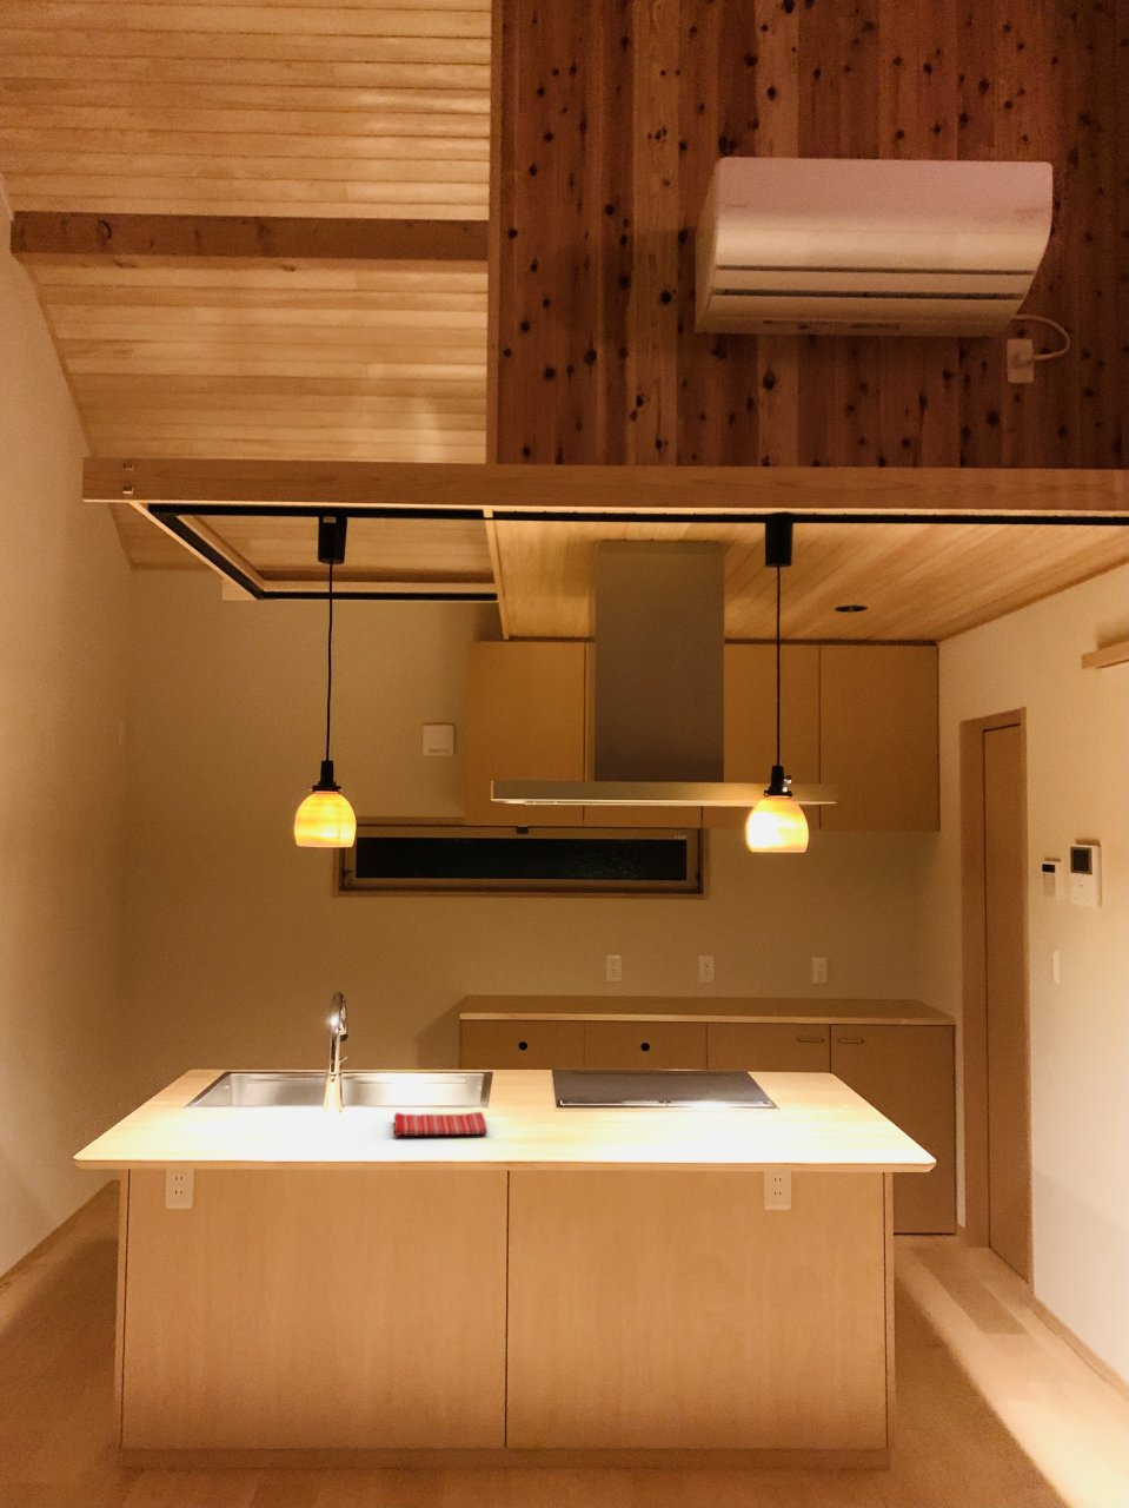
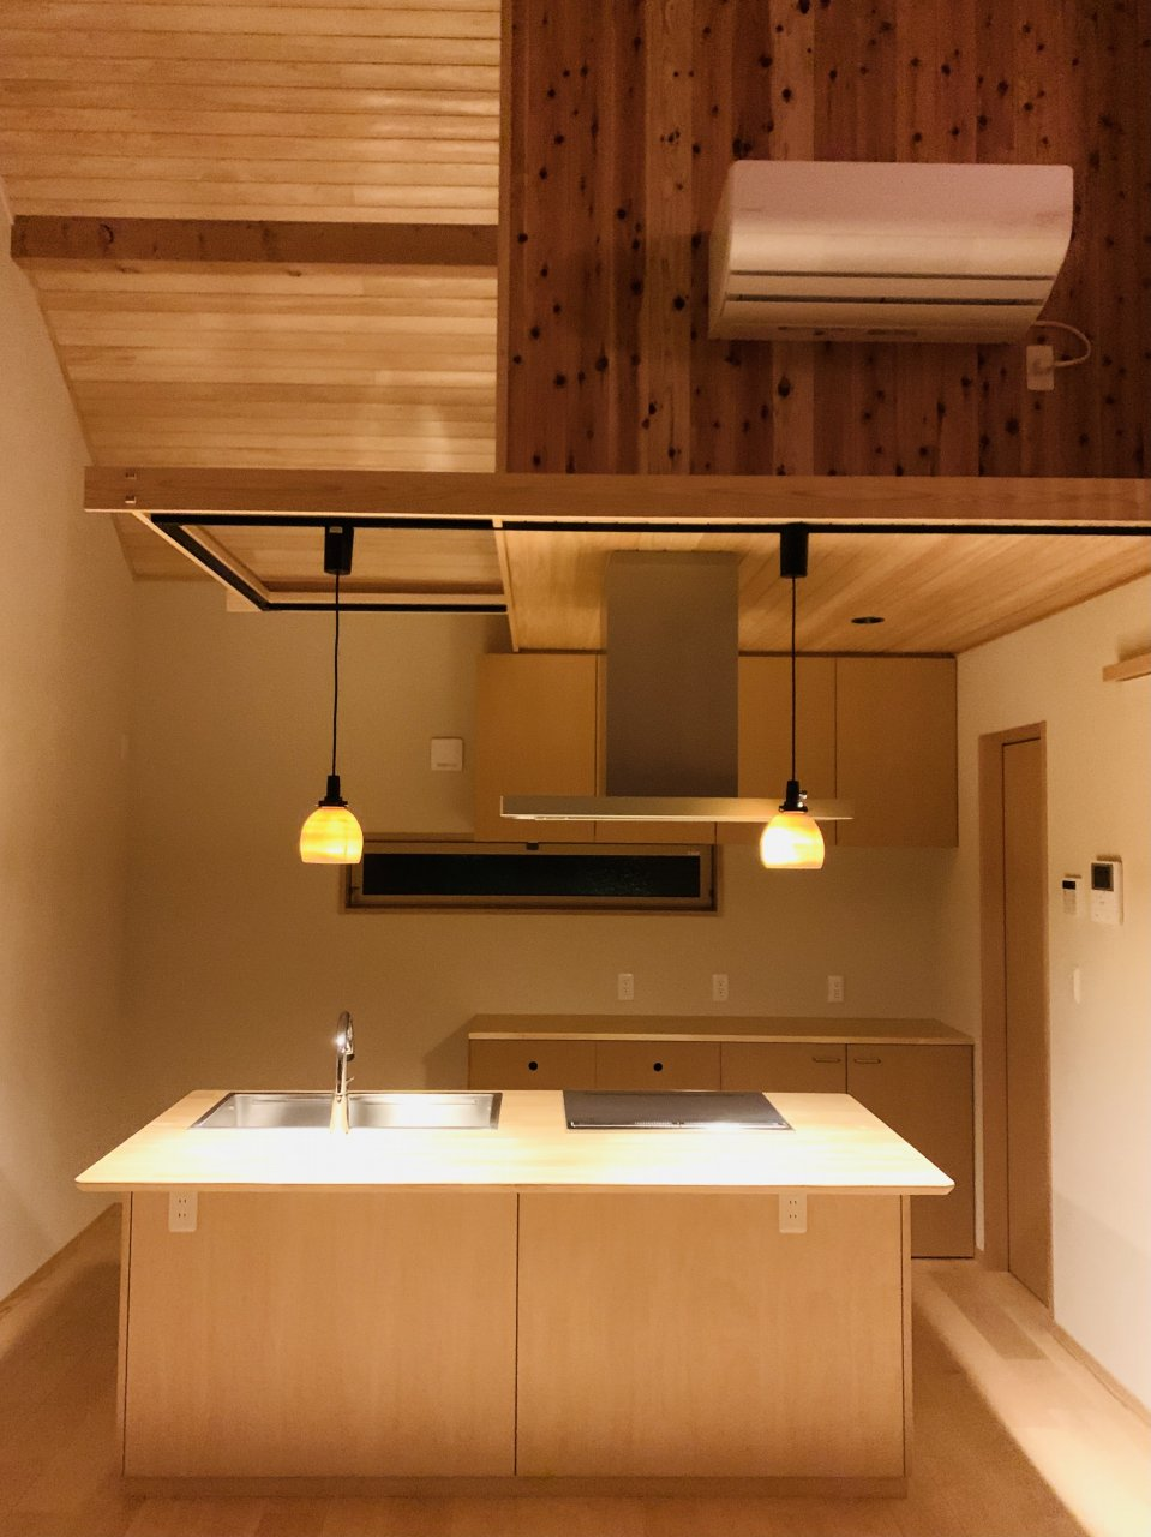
- dish towel (439, 1122)
